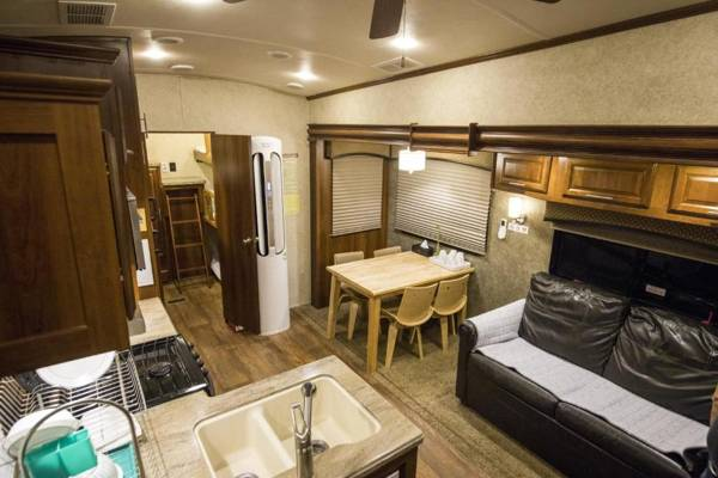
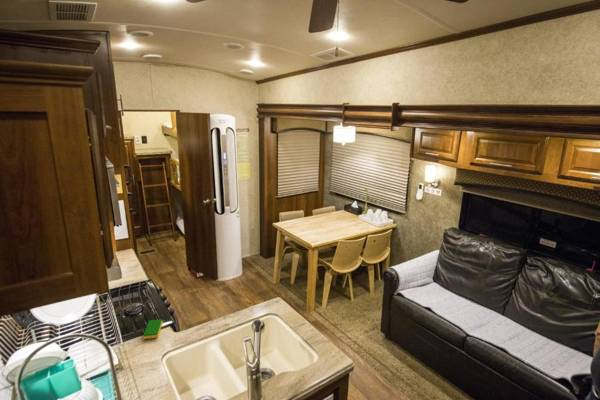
+ dish sponge (153, 328)
